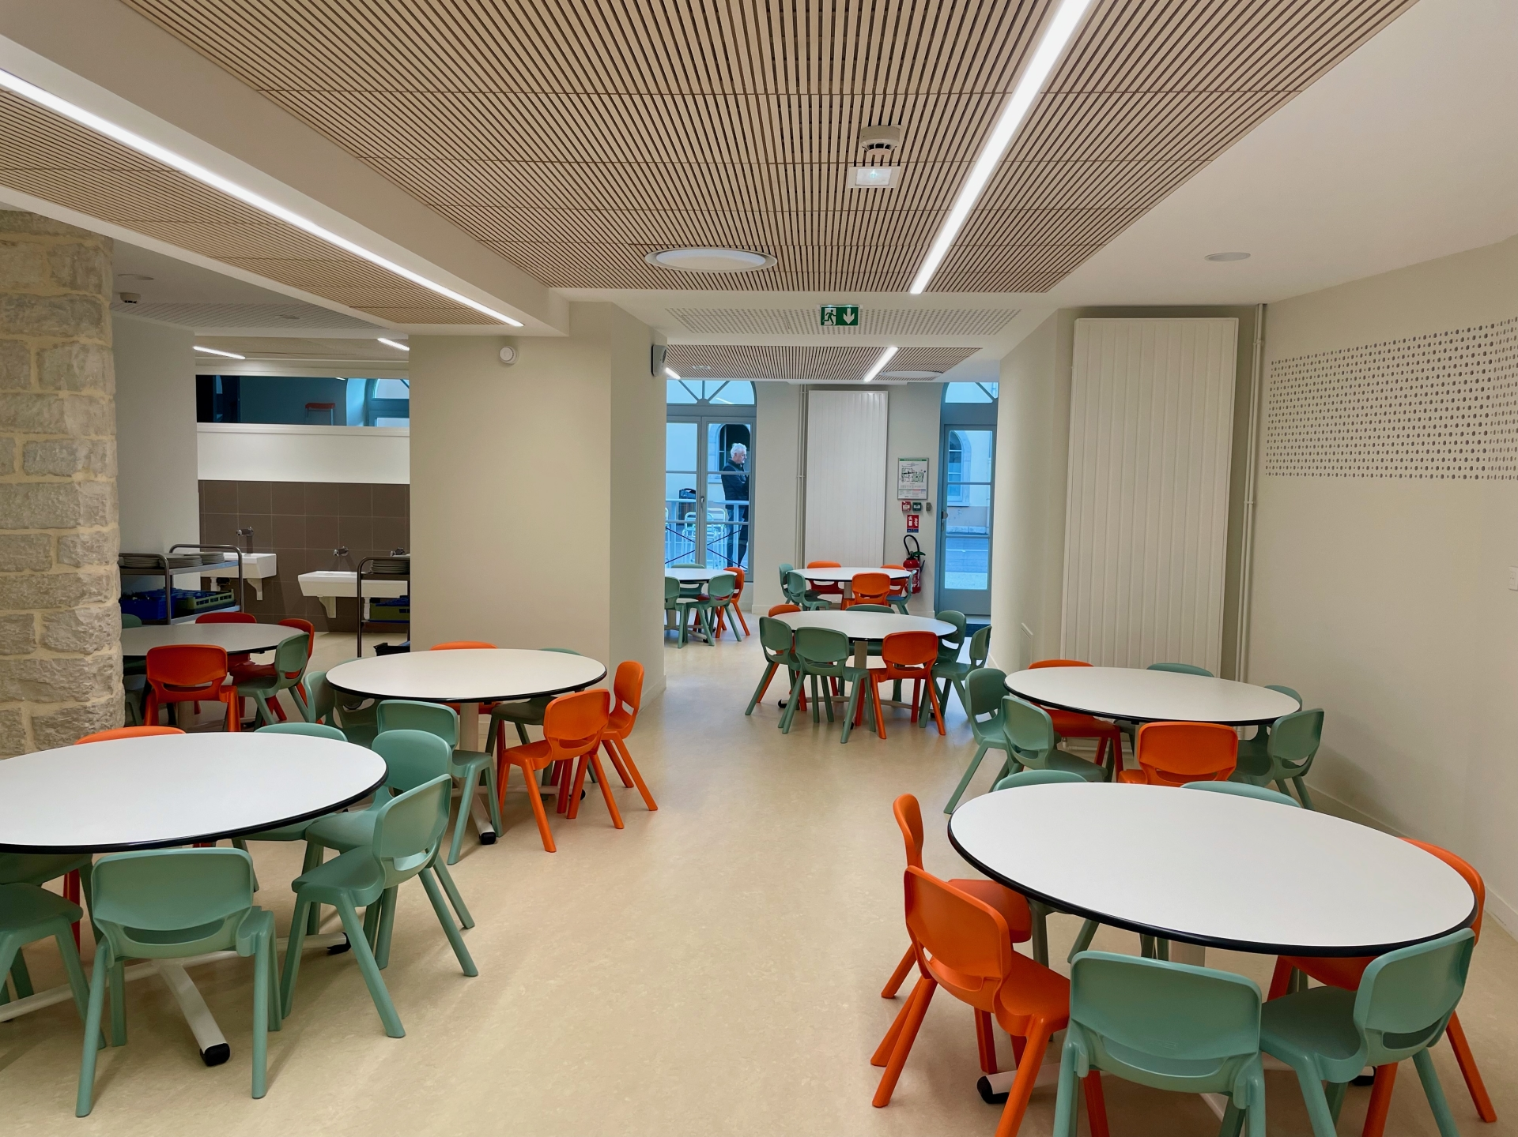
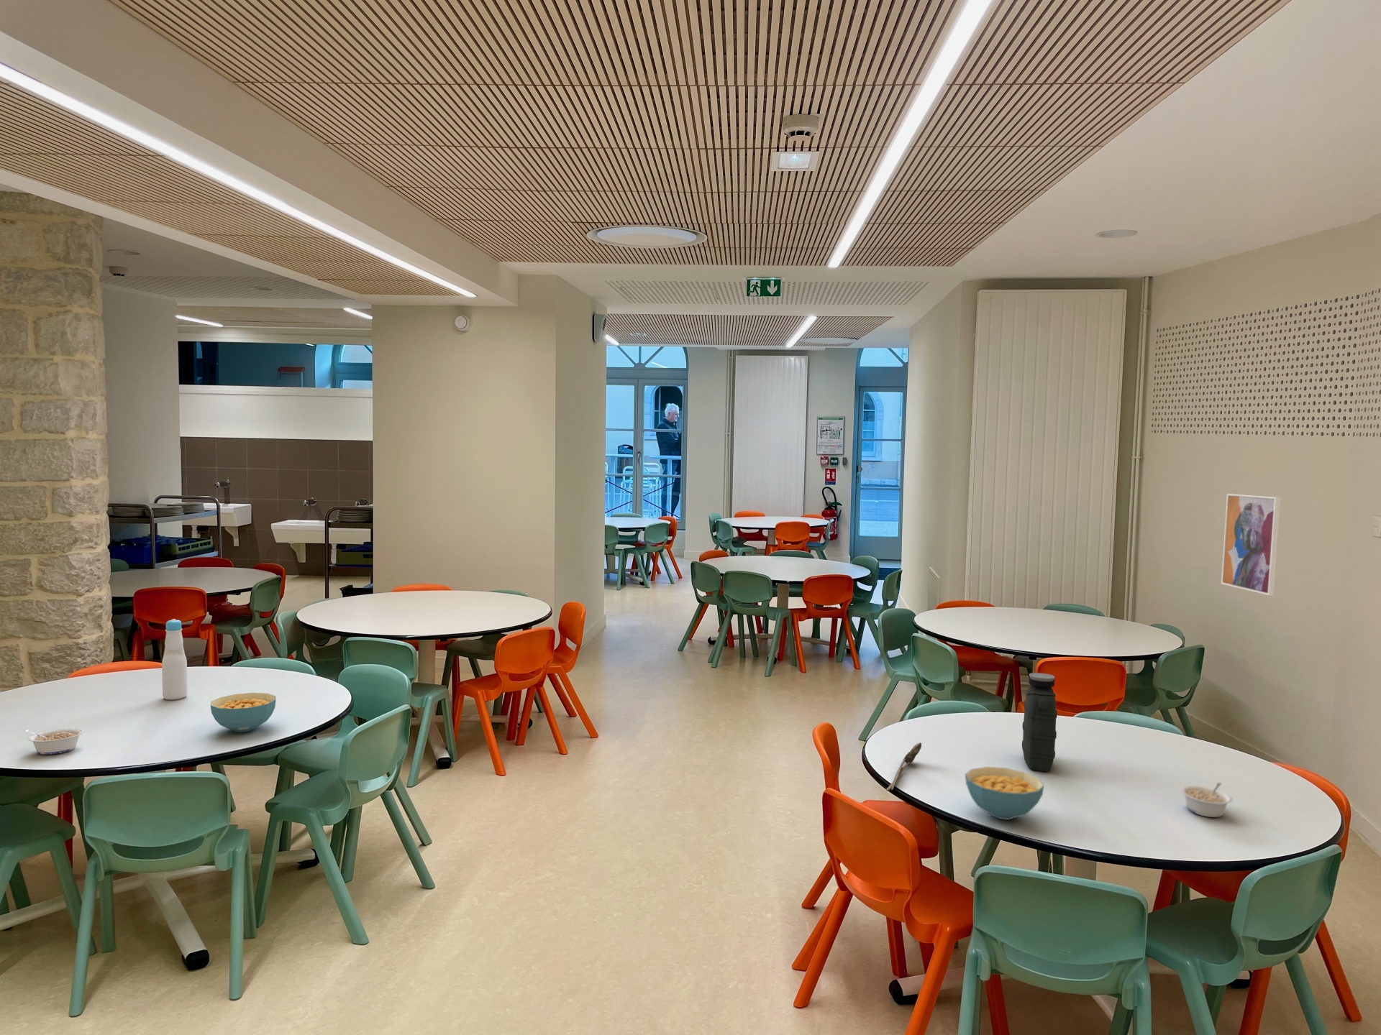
+ legume (1205, 799)
+ cereal bowl (244, 714)
+ wall art (1249, 541)
+ spoon (901, 764)
+ legume (54, 741)
+ bottle (174, 659)
+ cereal bowl (1003, 797)
+ water jug (1040, 720)
